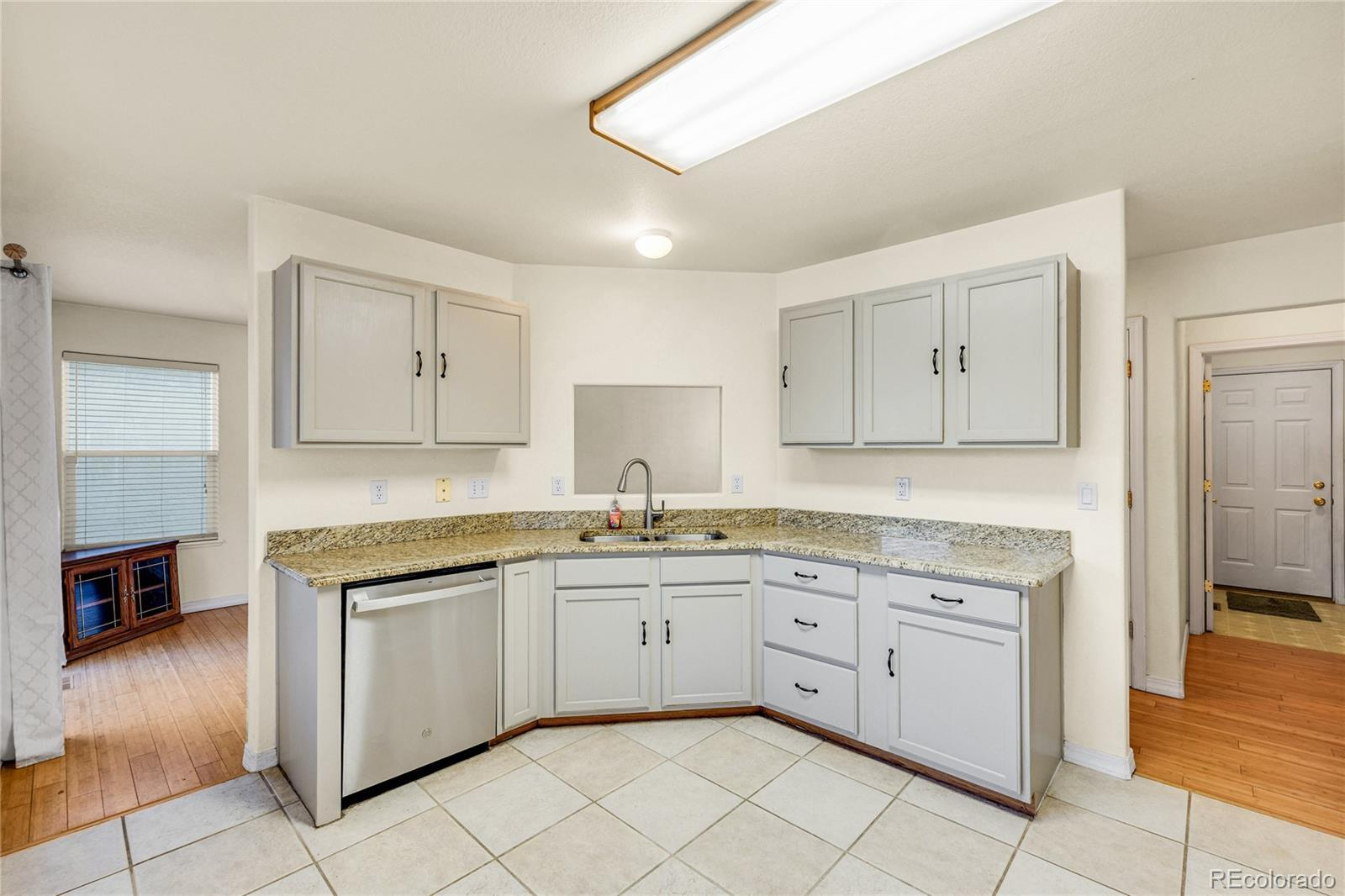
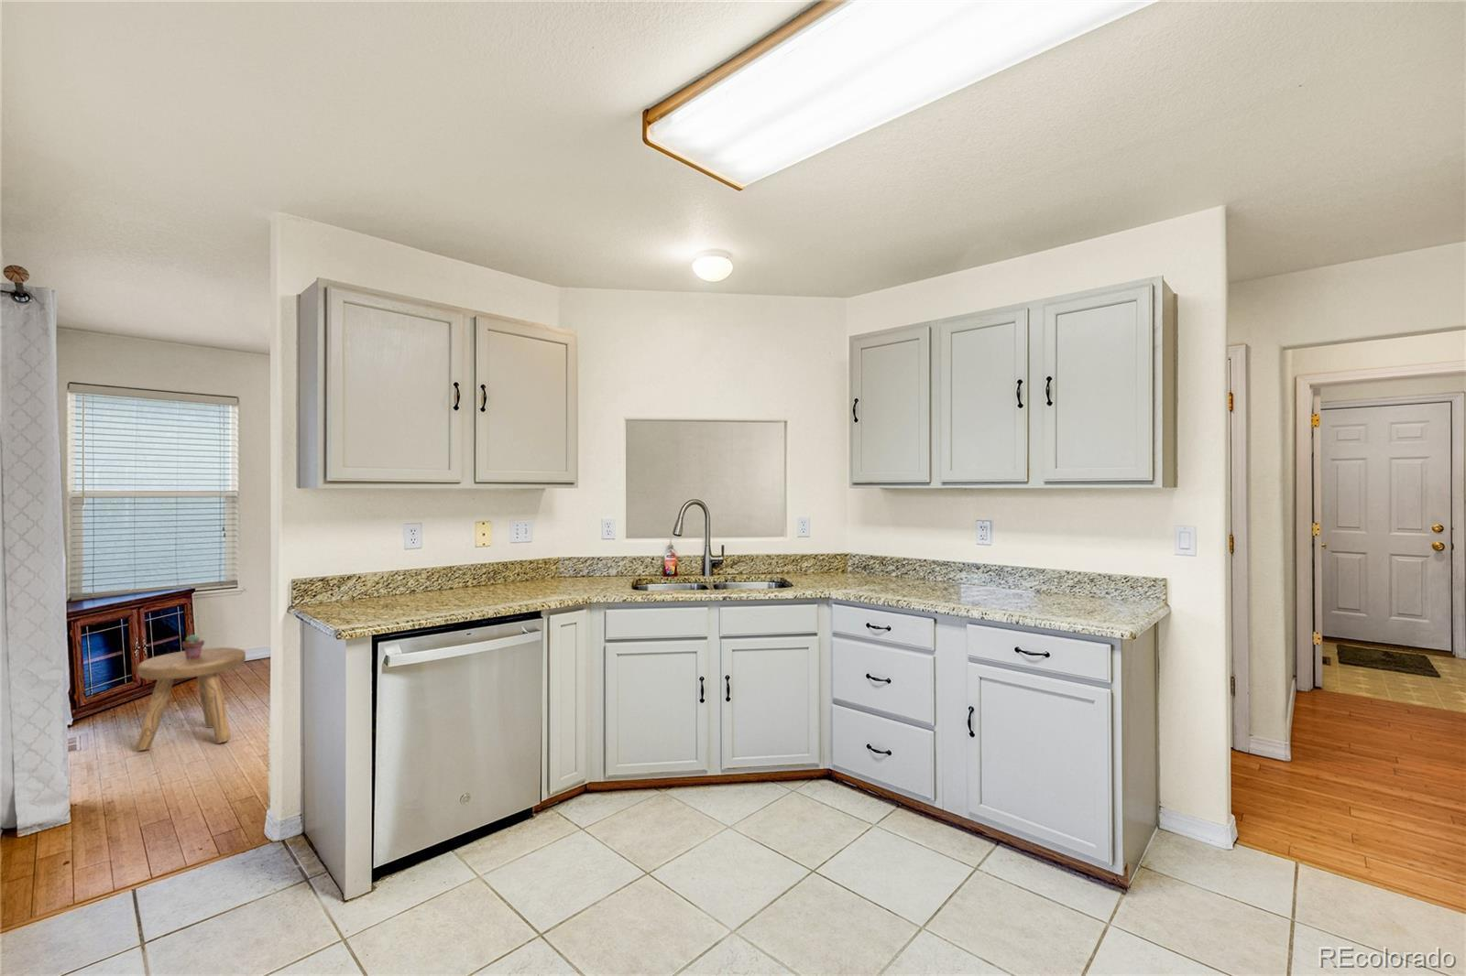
+ stool (199, 697)
+ potted succulent (193, 646)
